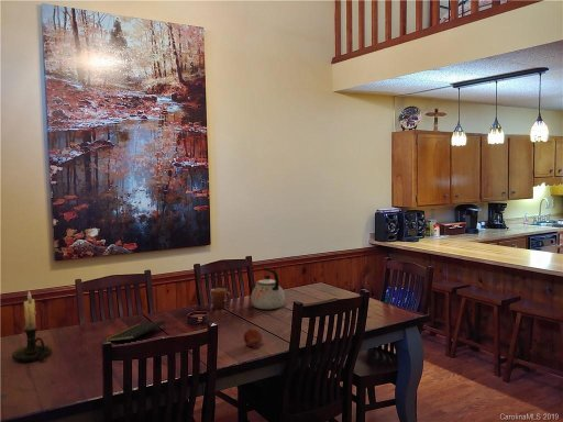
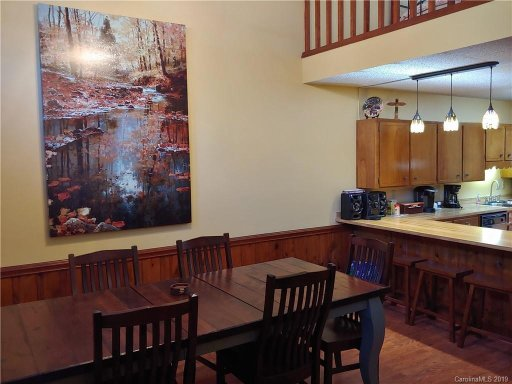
- mug (221, 299)
- fruit (253, 337)
- candle holder (32, 324)
- kettle (267, 287)
- notepad (135, 331)
